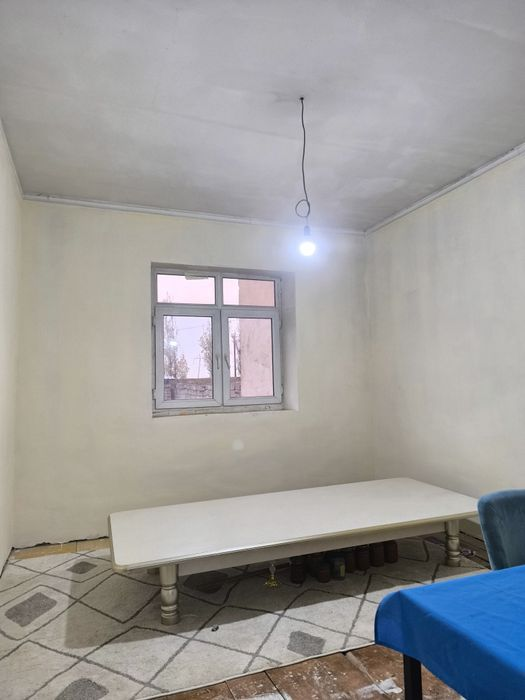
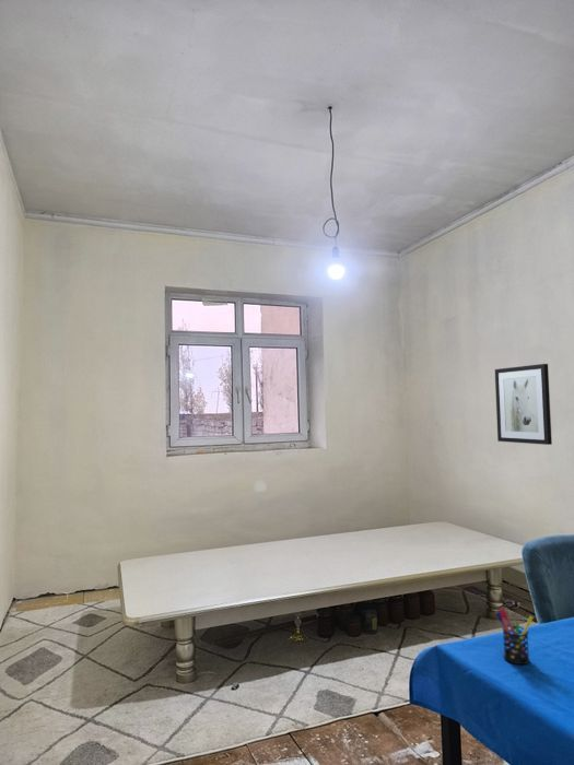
+ wall art (522, 404)
+ pen holder (514, 634)
